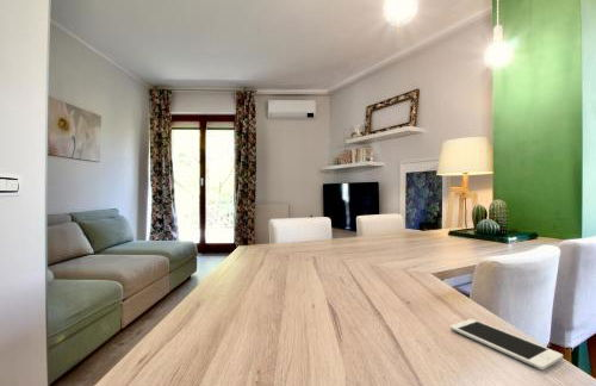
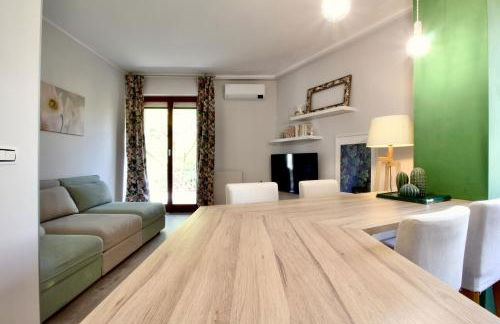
- cell phone (501, 340)
